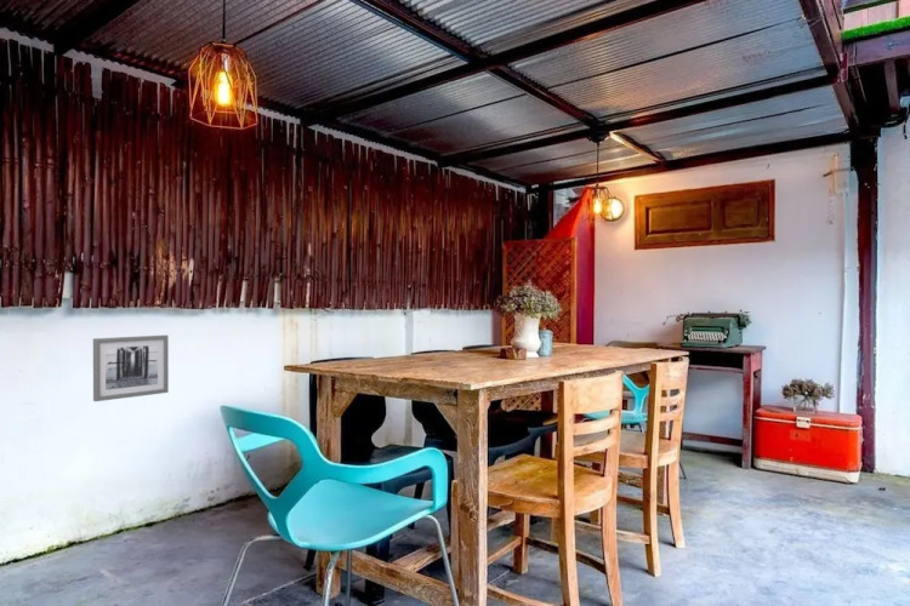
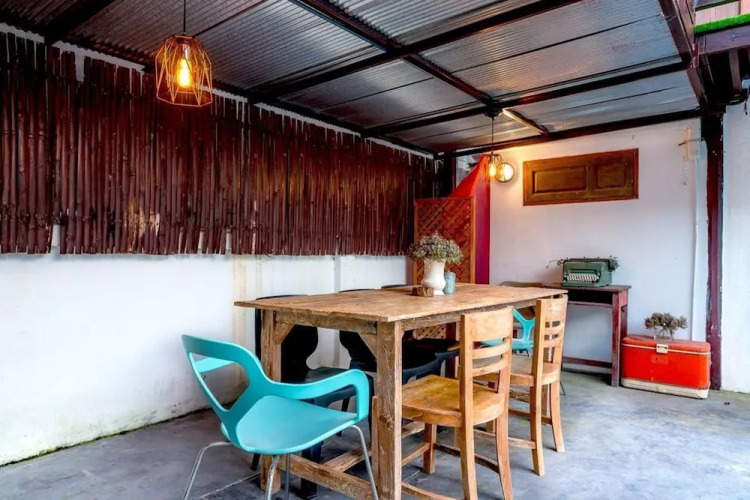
- wall art (132, 366)
